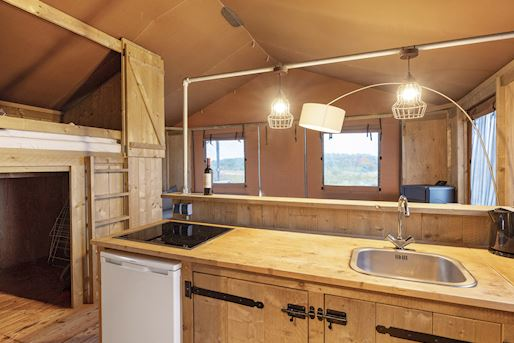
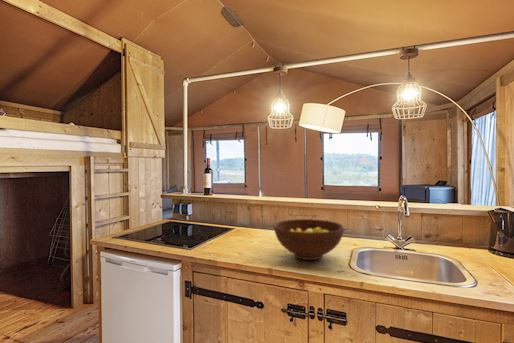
+ fruit bowl (308, 241)
